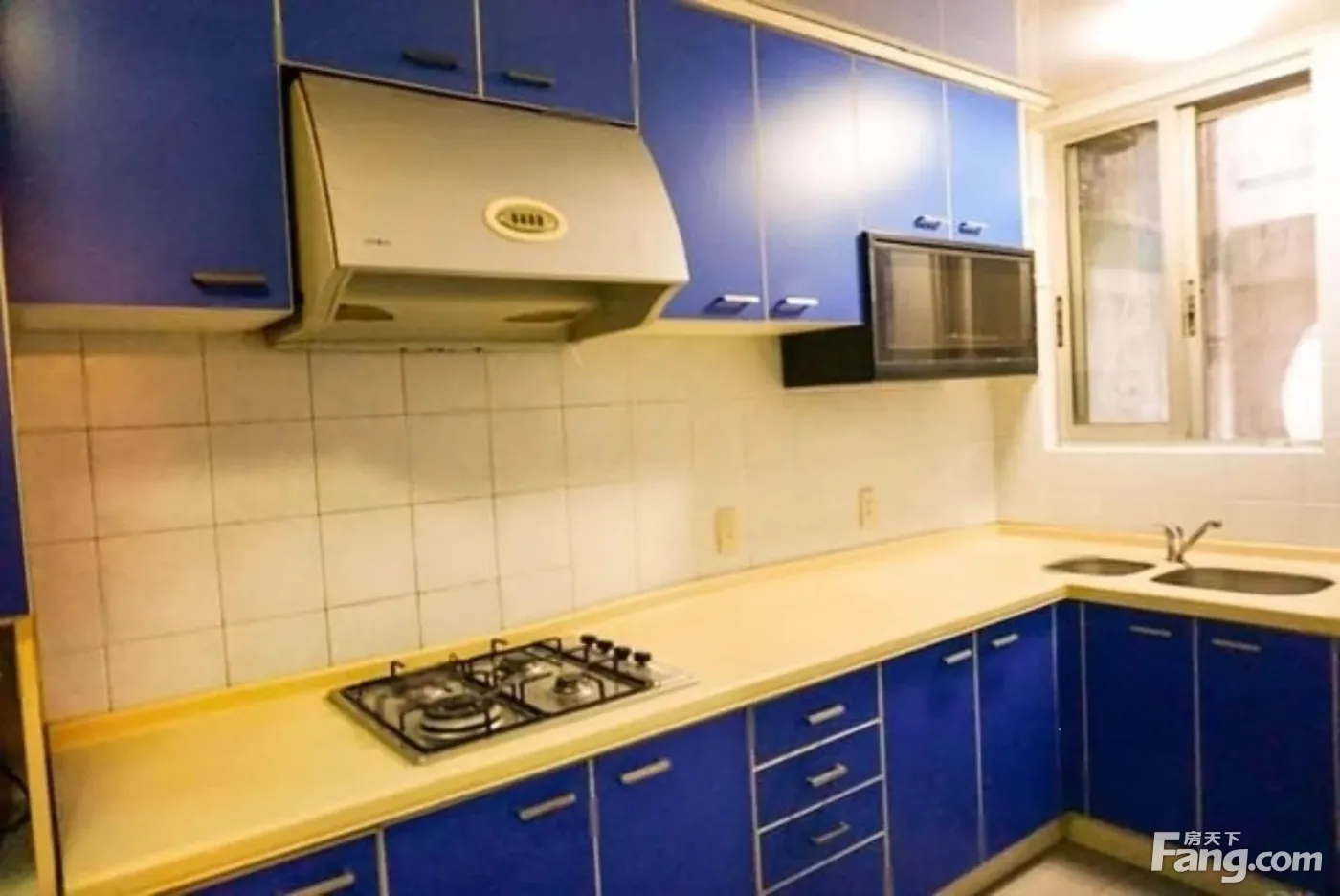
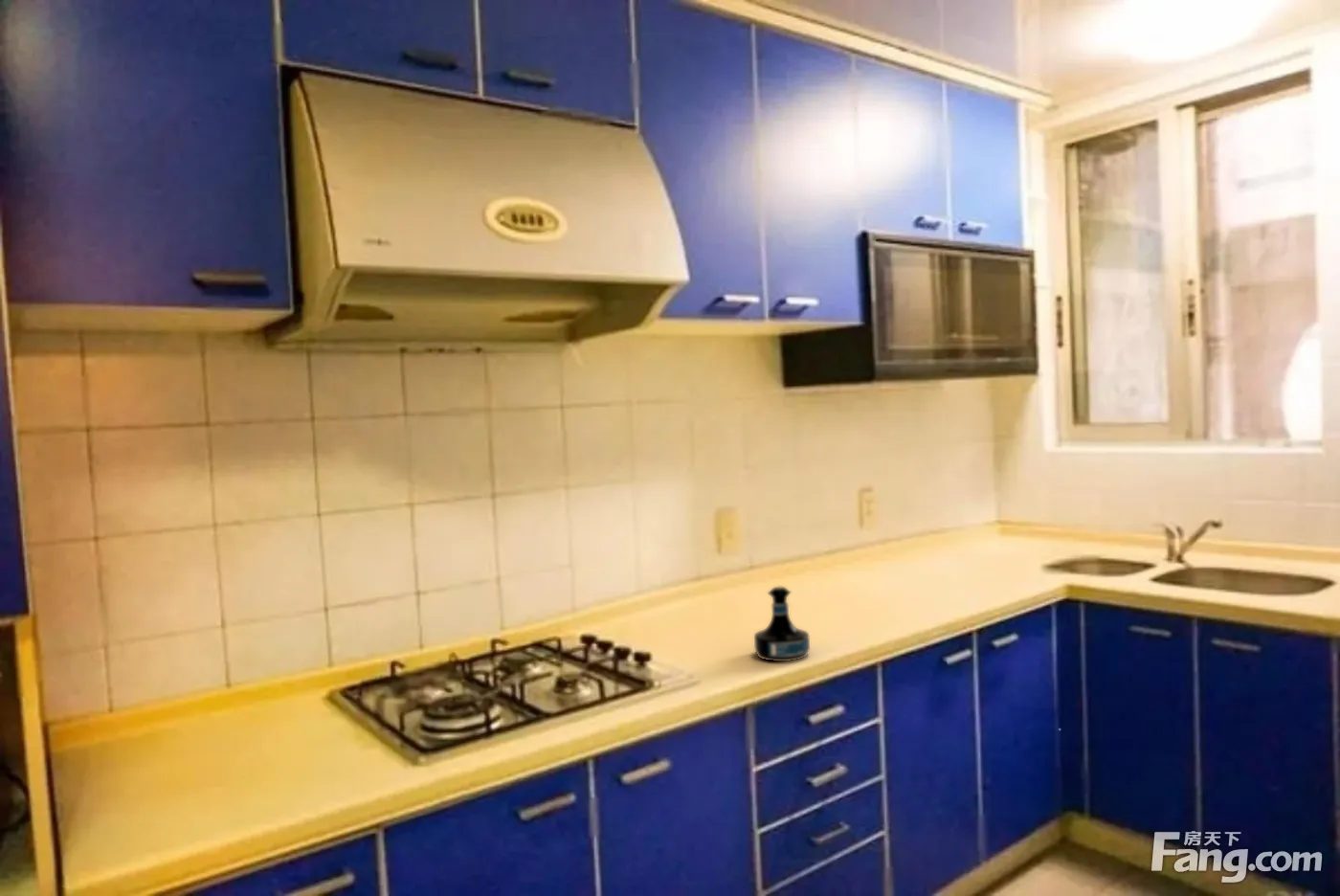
+ tequila bottle (780, 621)
